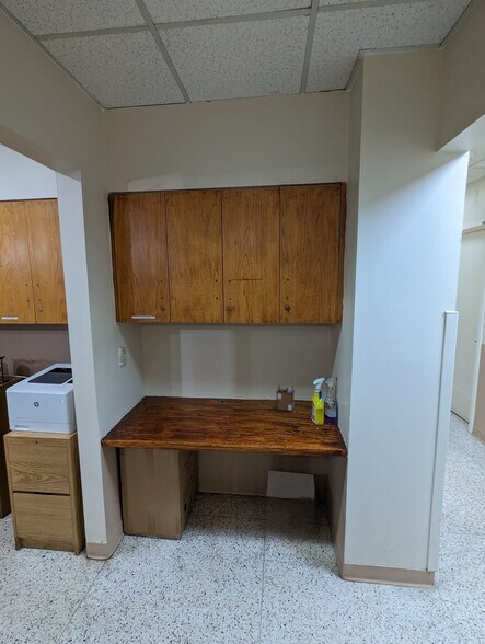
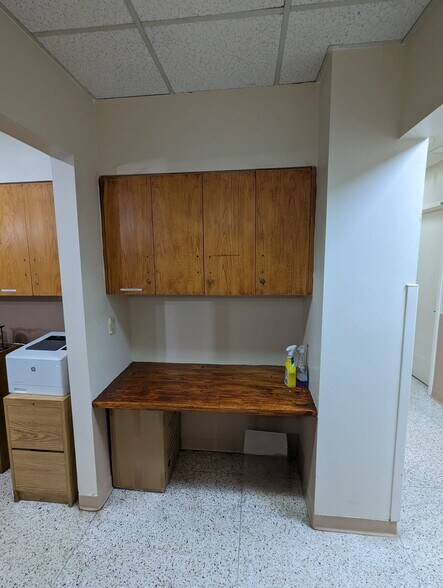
- desk organizer (285, 395)
